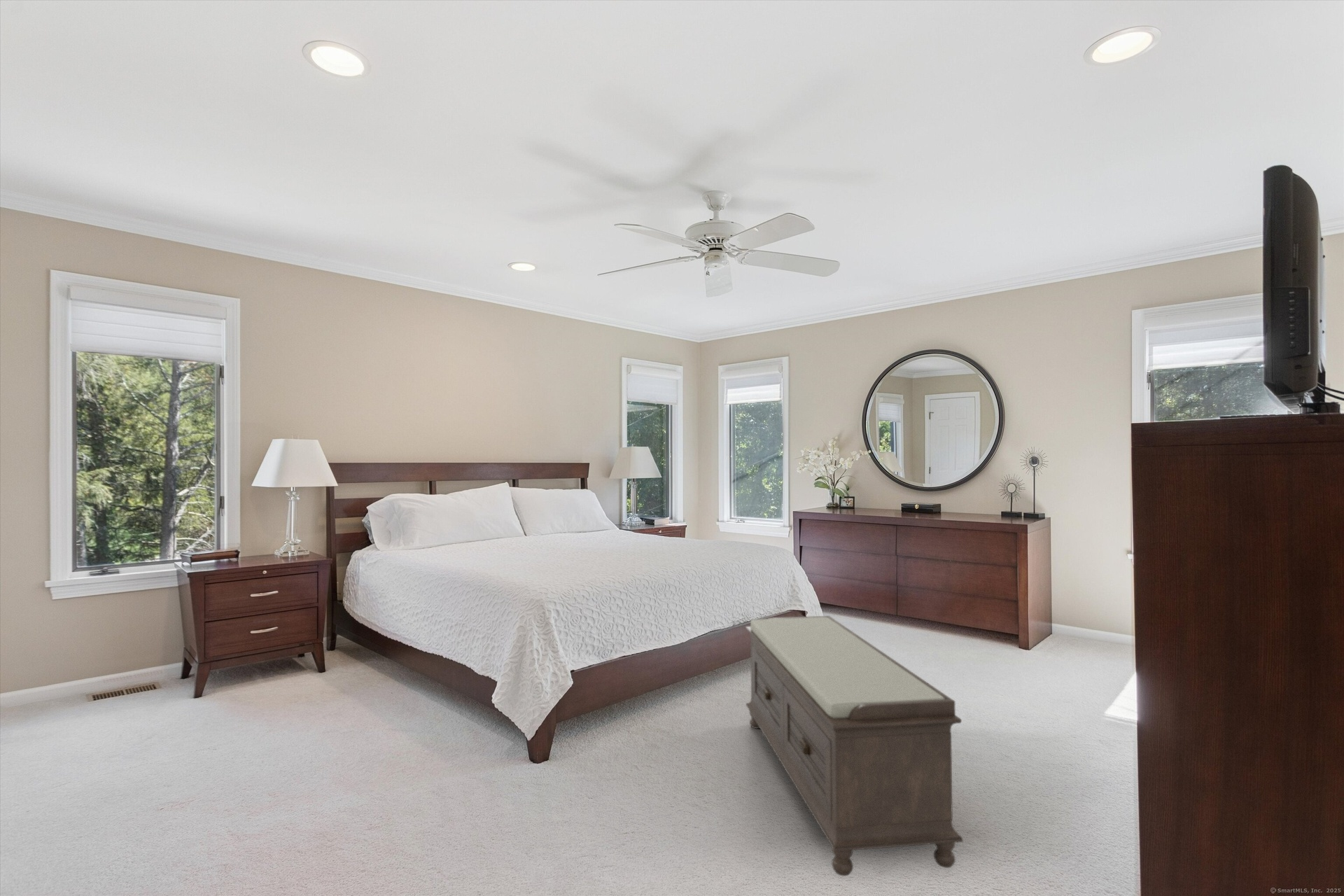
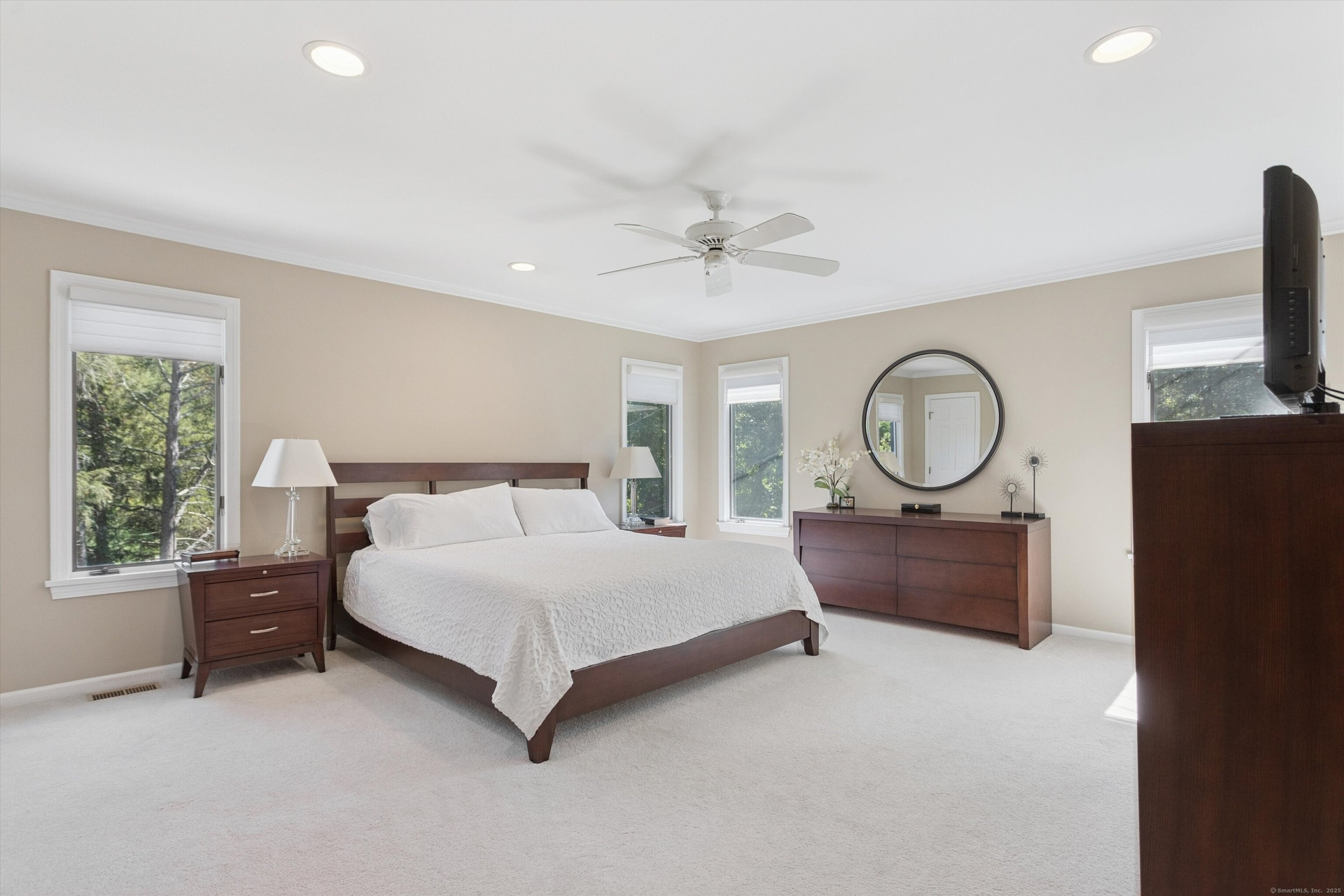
- bench (830, 715)
